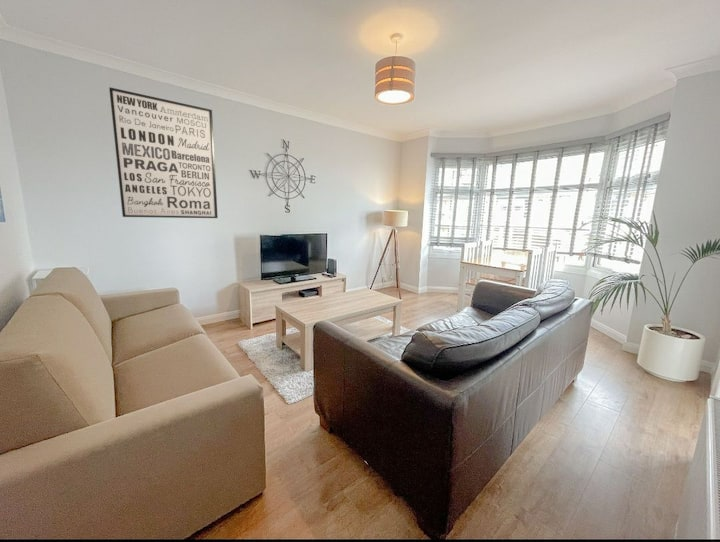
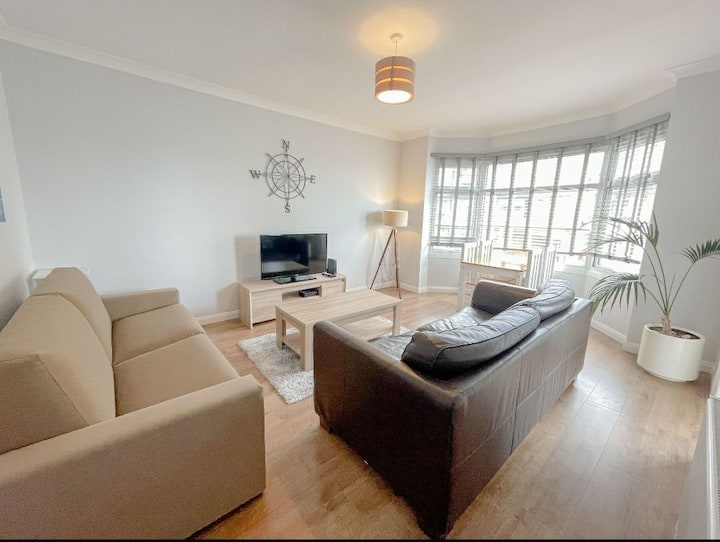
- wall art (169, 160)
